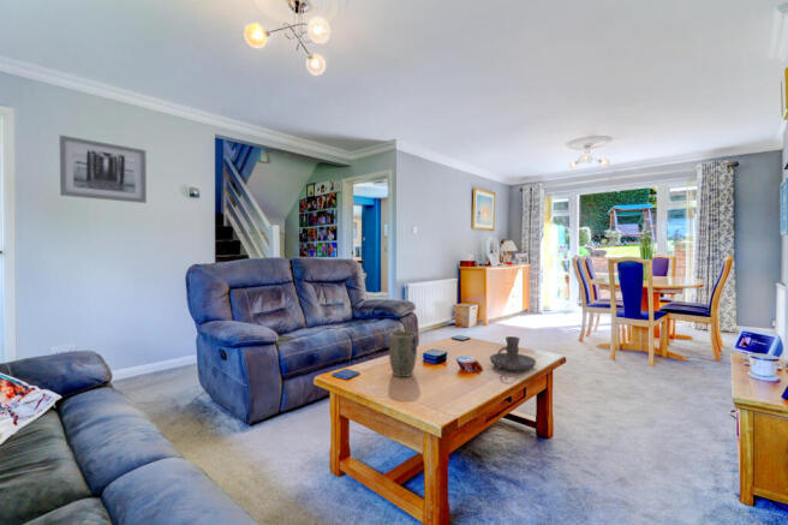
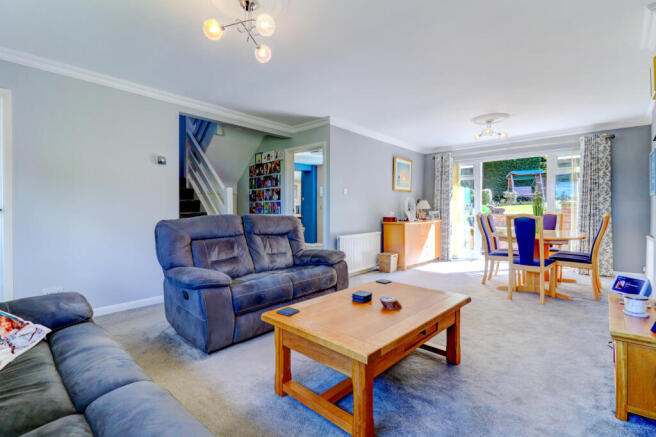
- wall art (106, 171)
- candle holder (509, 353)
- plant pot (402, 353)
